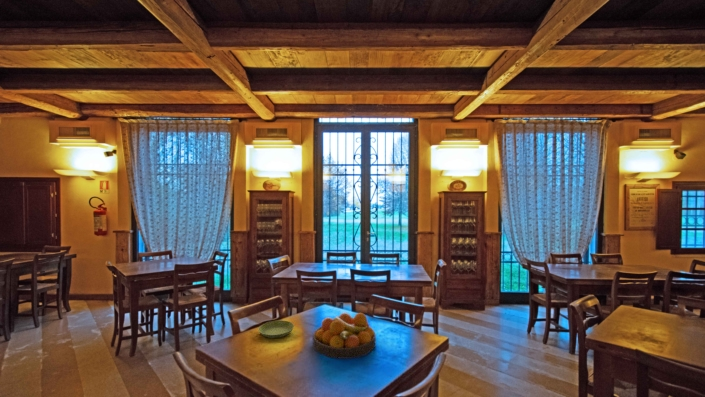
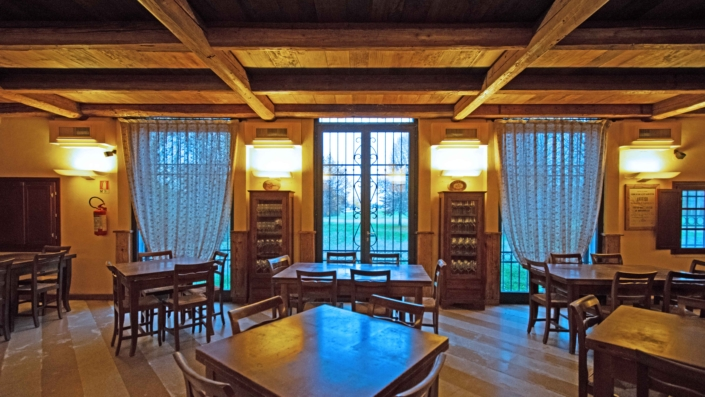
- fruit bowl (344, 329)
- saucer (276, 329)
